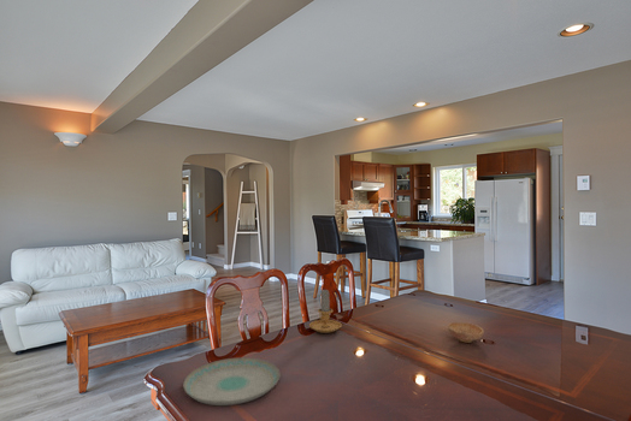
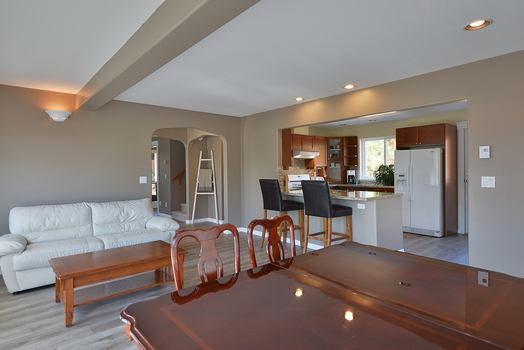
- plate (232, 380)
- bowl (465, 333)
- candle (324, 308)
